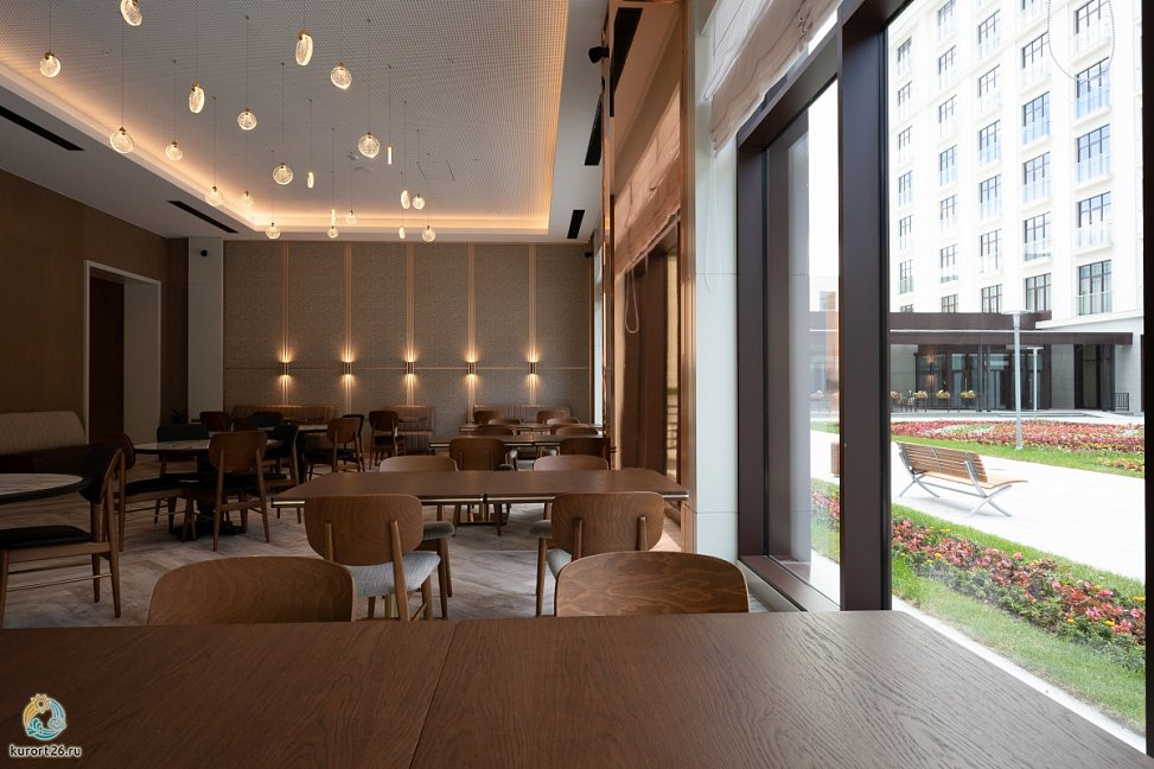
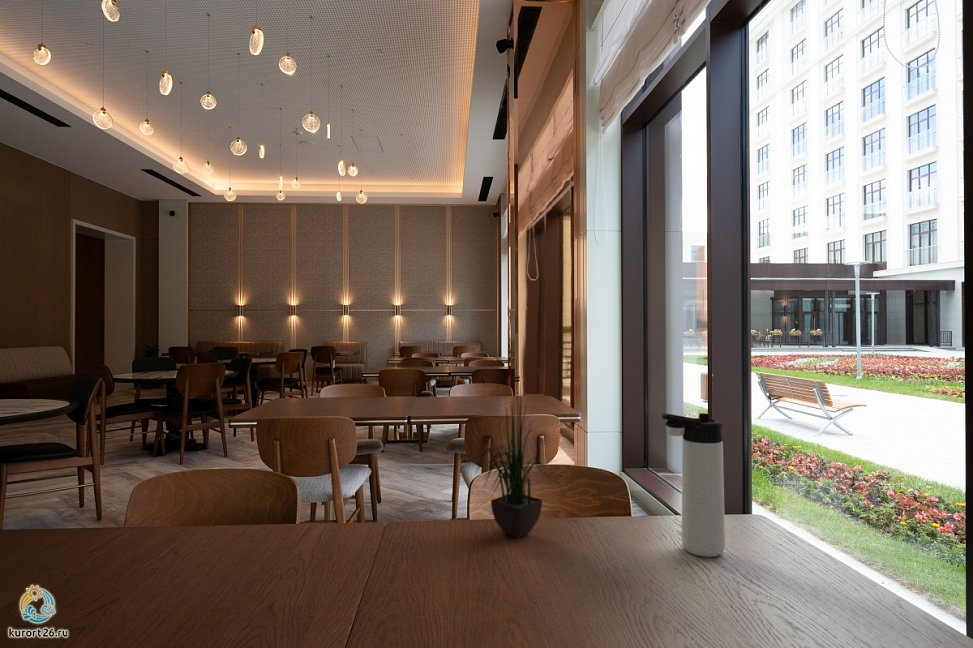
+ thermos bottle (693, 482)
+ potted plant (510, 452)
